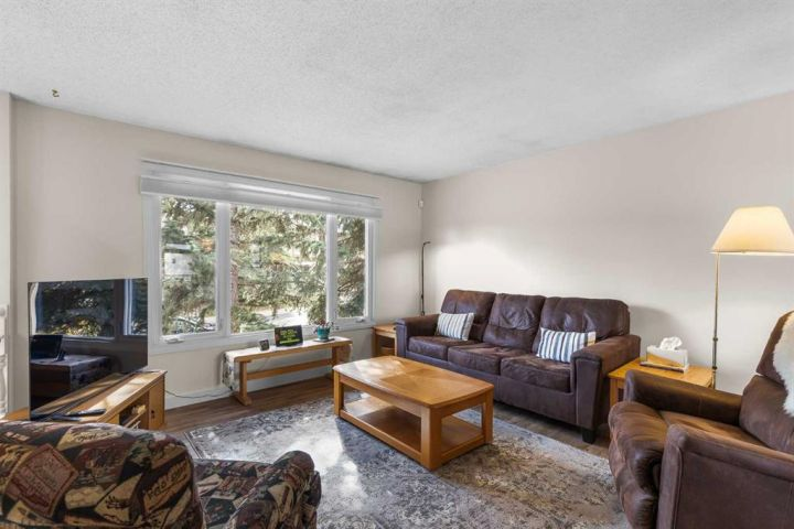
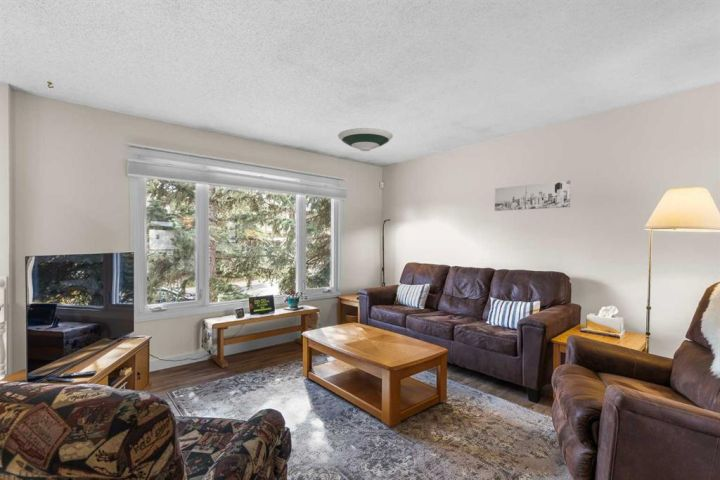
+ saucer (365, 143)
+ wall art (529, 196)
